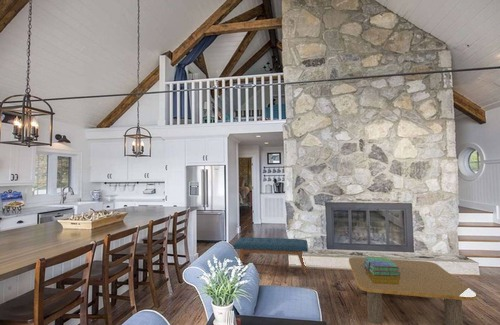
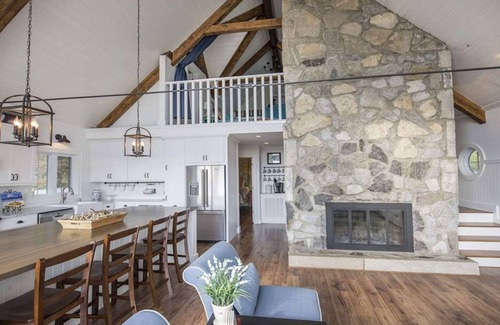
- coffee table (401, 290)
- bench (271, 253)
- stack of books (380, 265)
